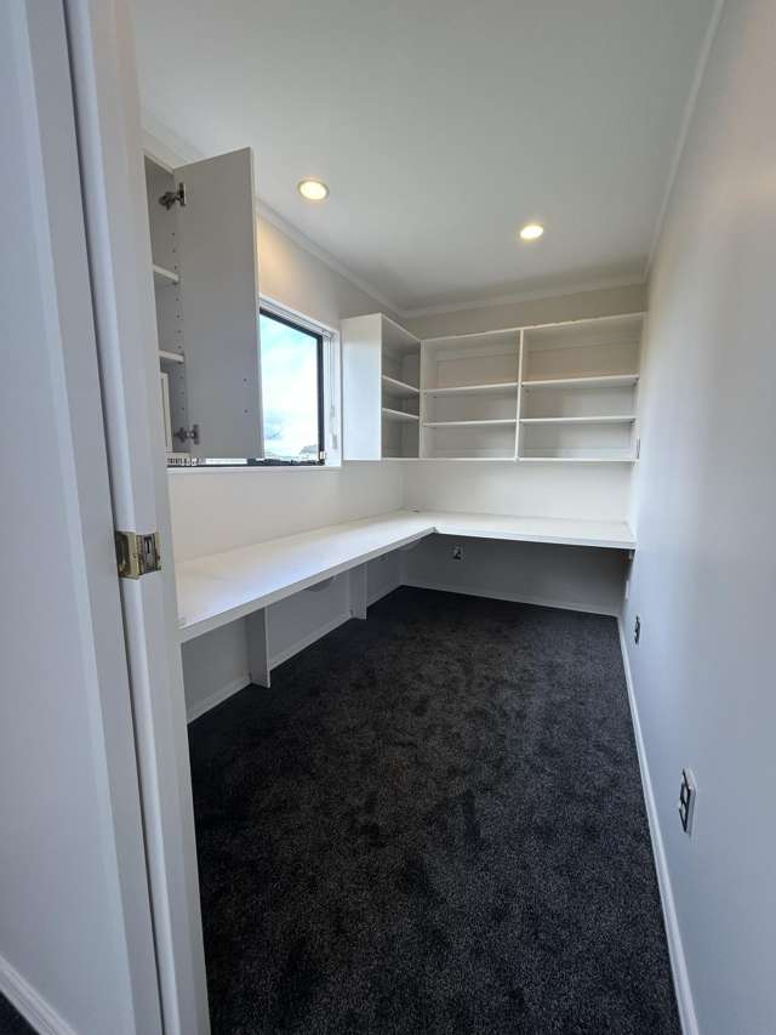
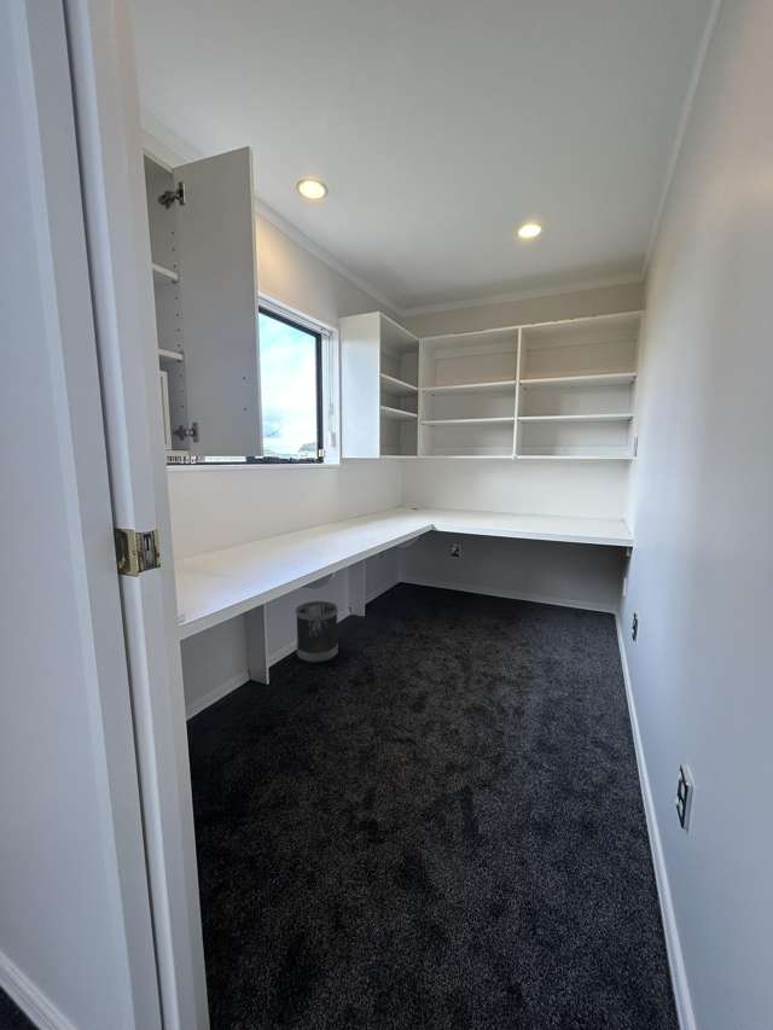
+ wastebasket (316, 630)
